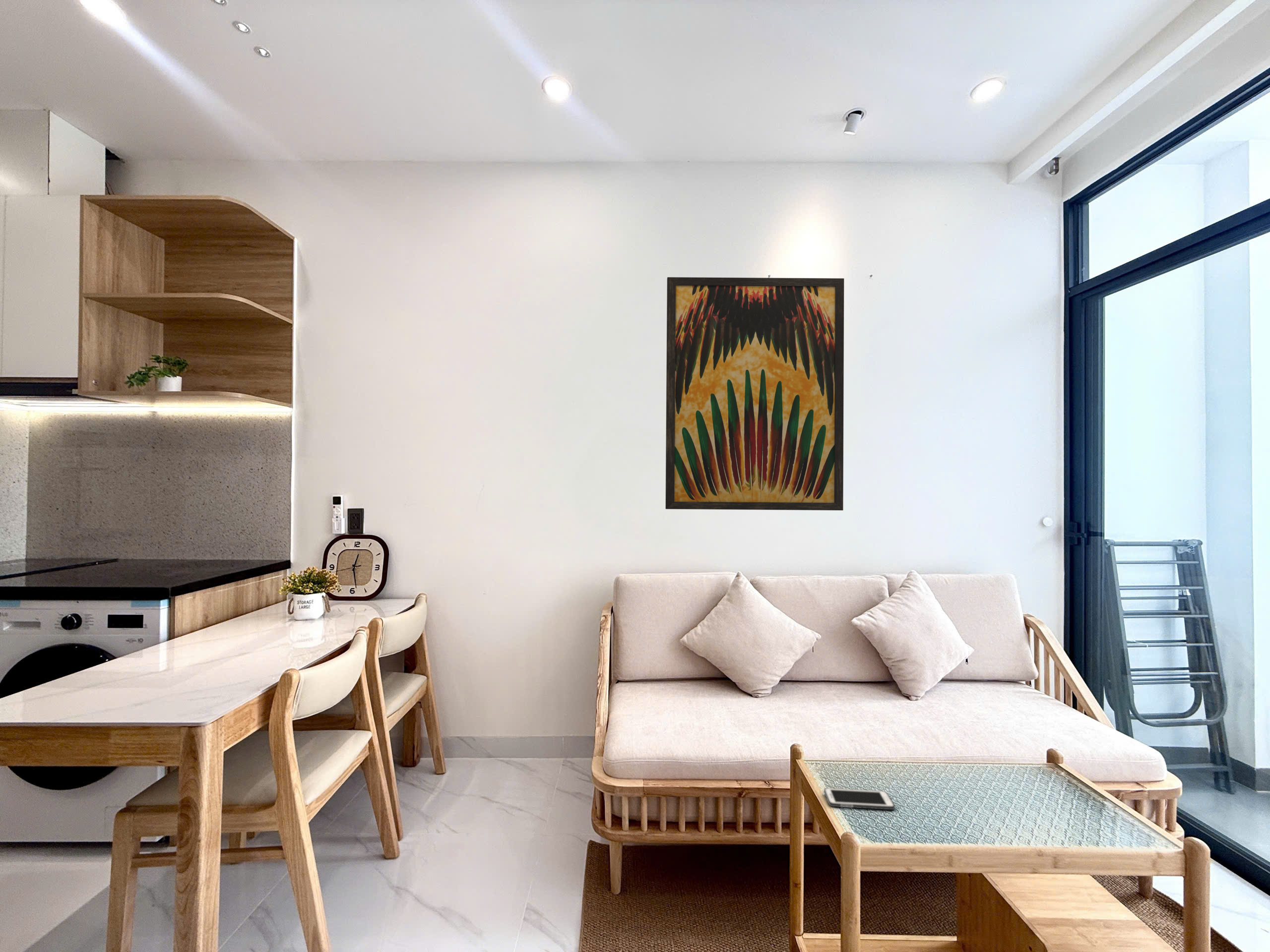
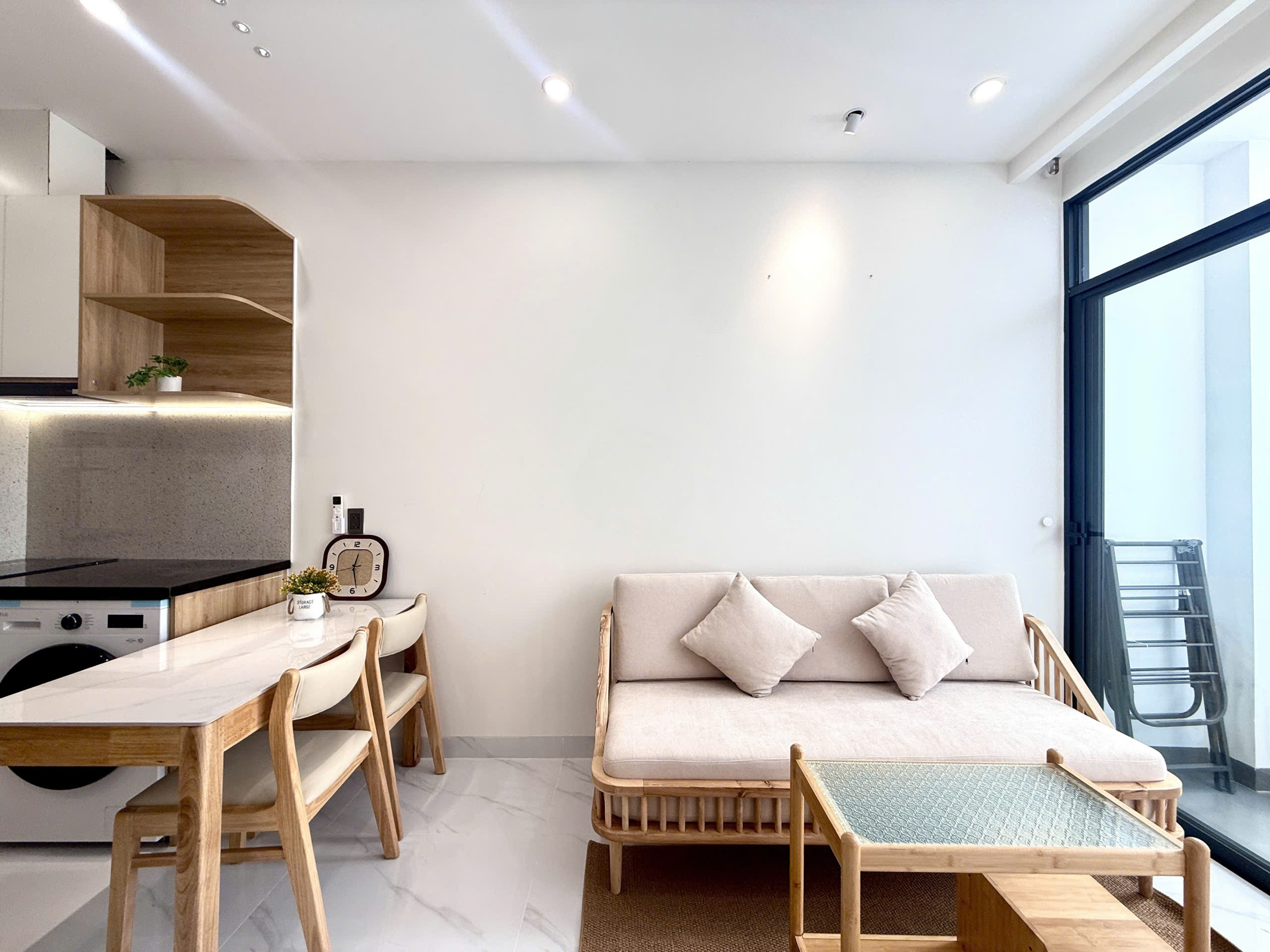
- wall art (755, 394)
- cell phone (858, 799)
